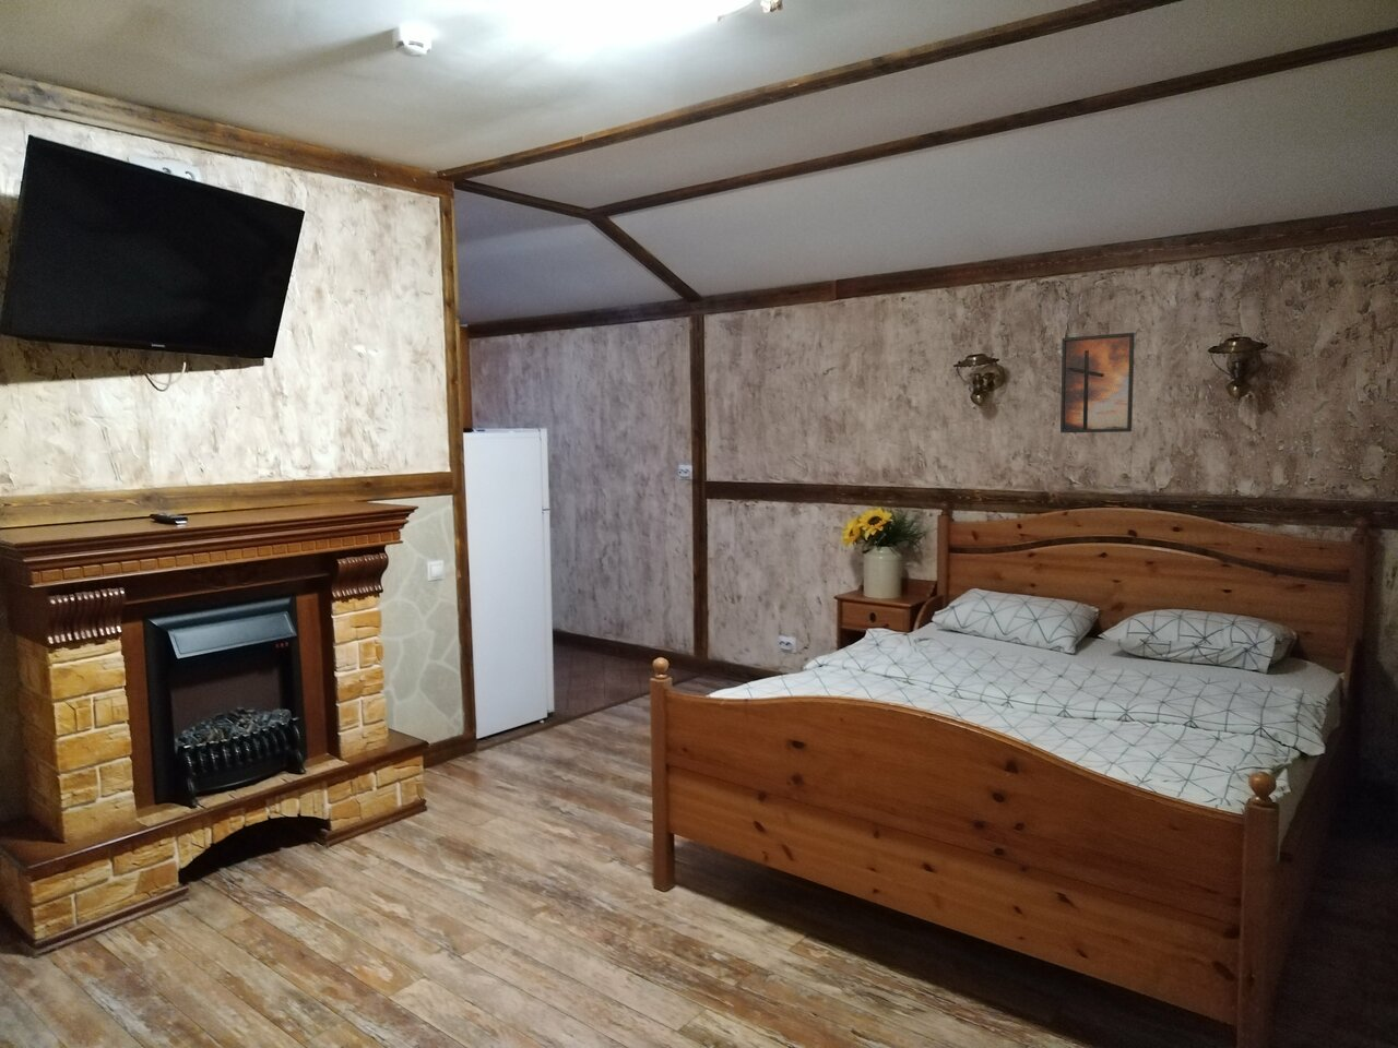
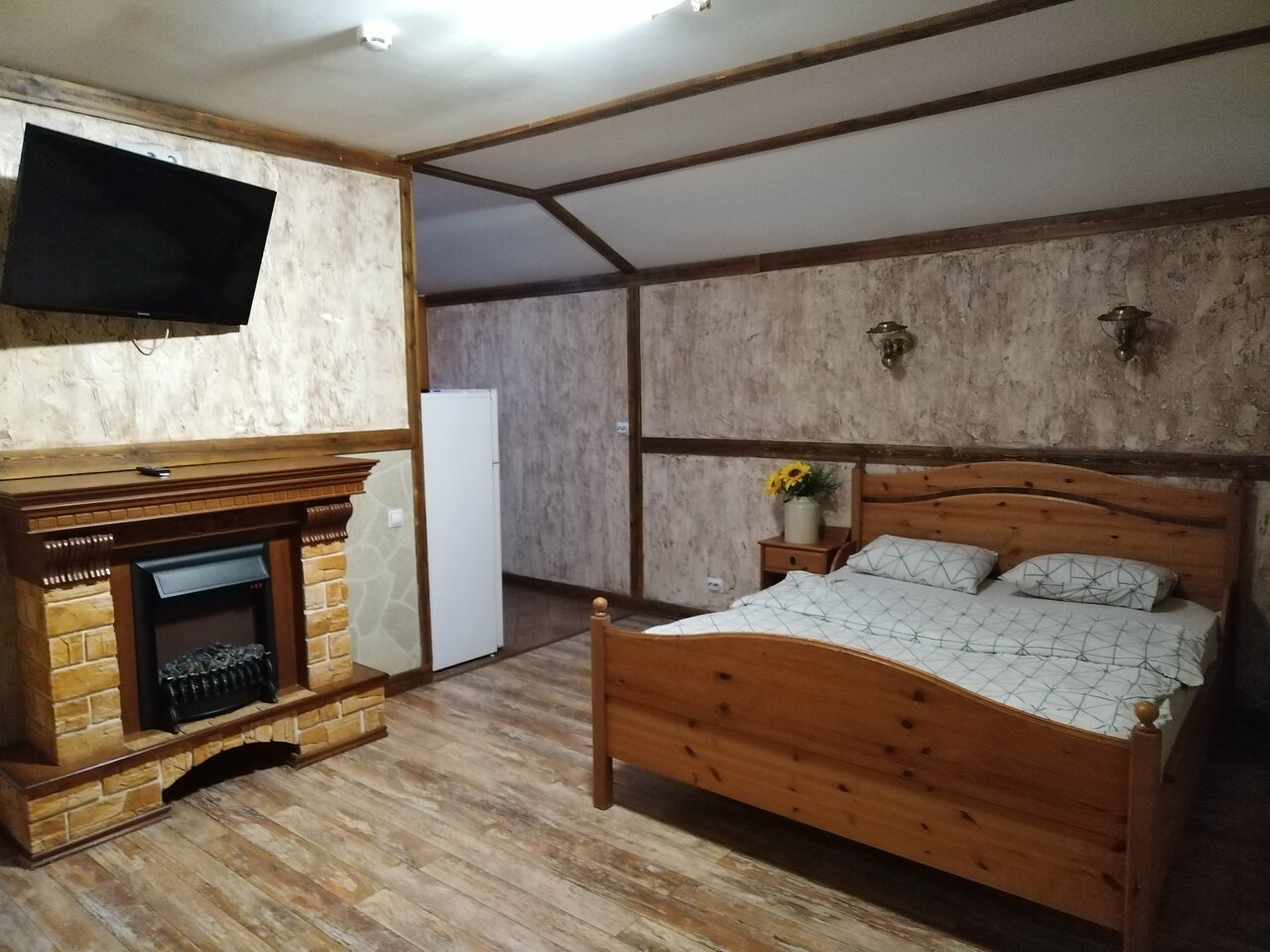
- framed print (1095, 383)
